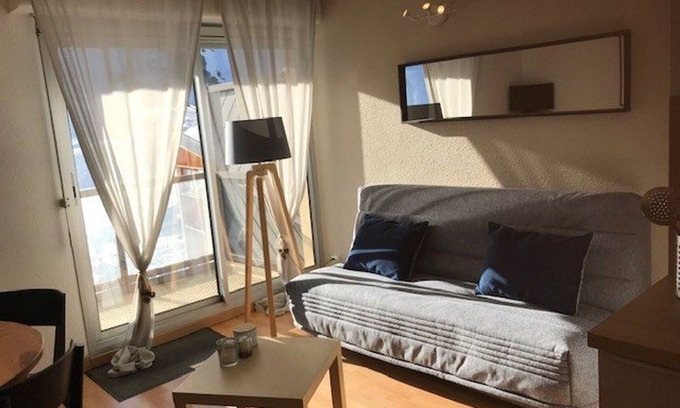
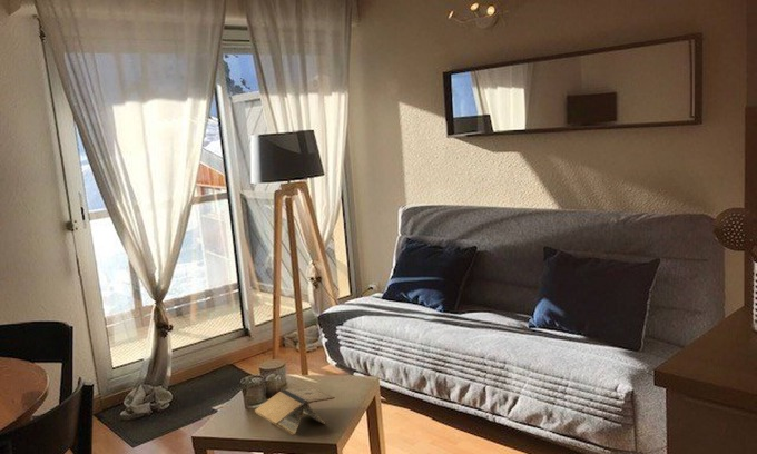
+ book (295, 408)
